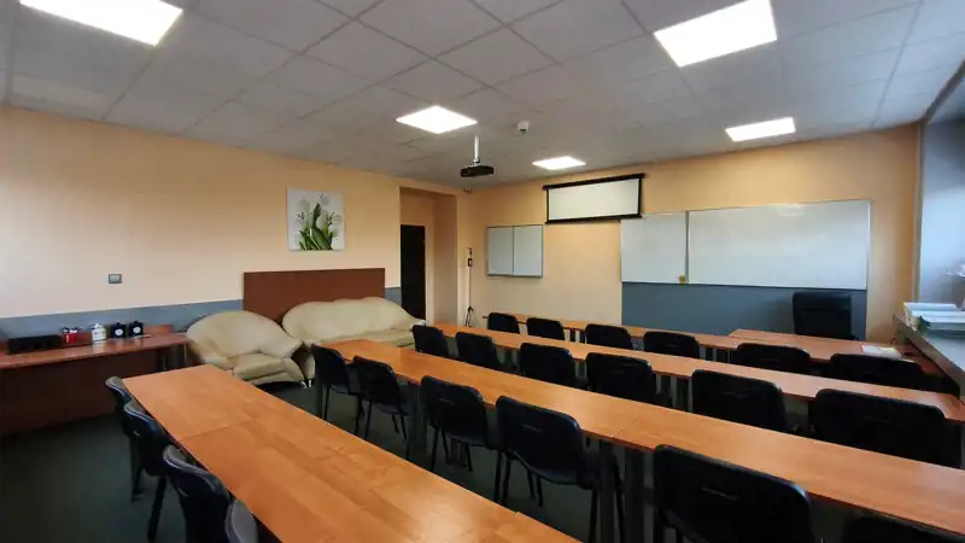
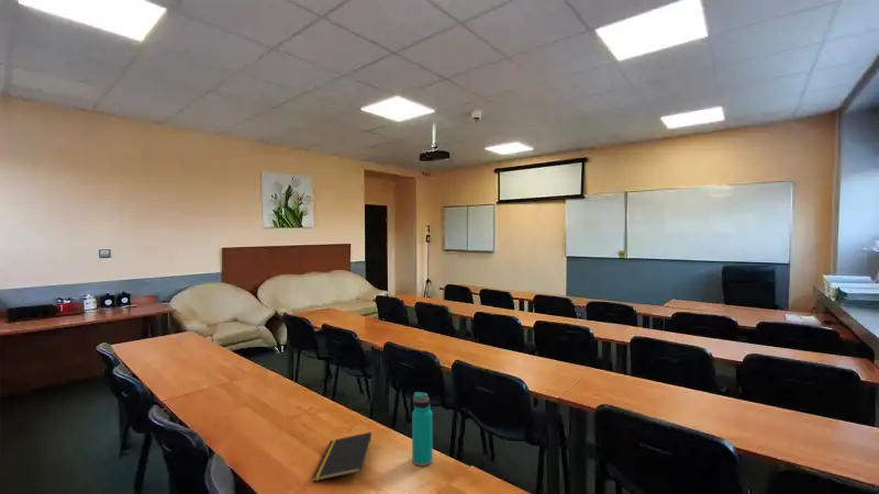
+ notepad (344, 454)
+ water bottle (422, 426)
